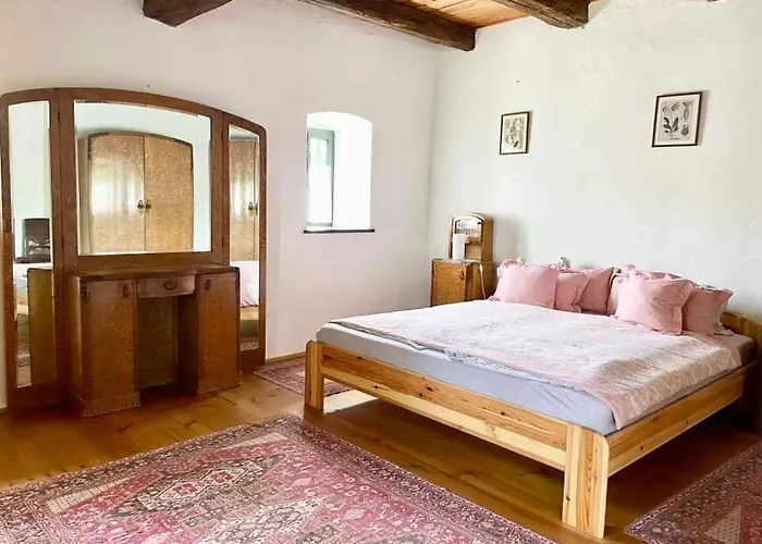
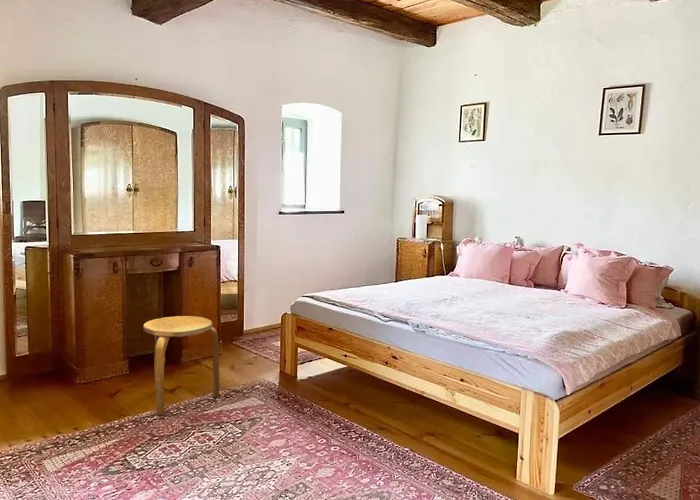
+ stool (164, 362)
